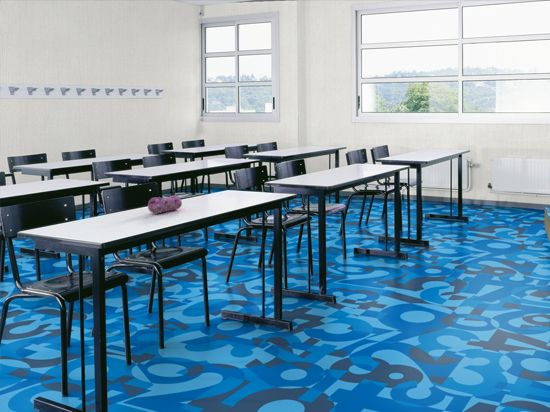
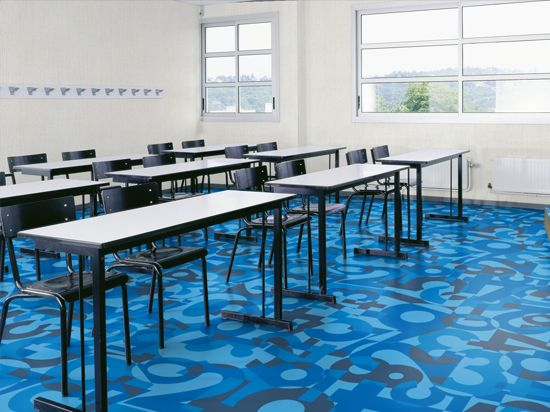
- pencil case (165, 203)
